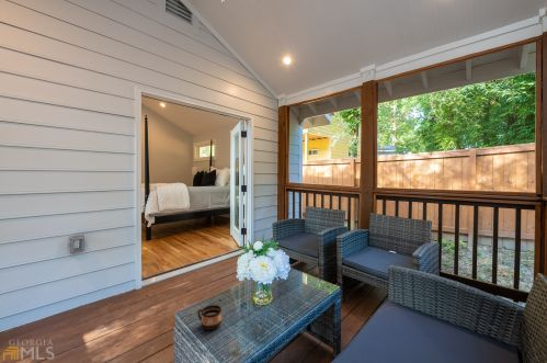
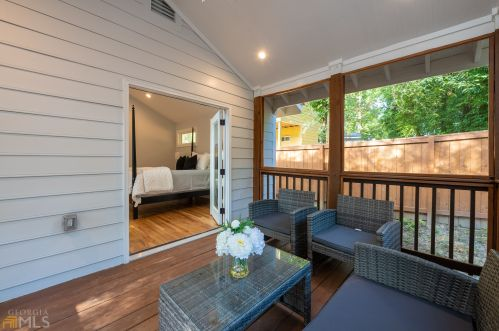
- cup (210, 317)
